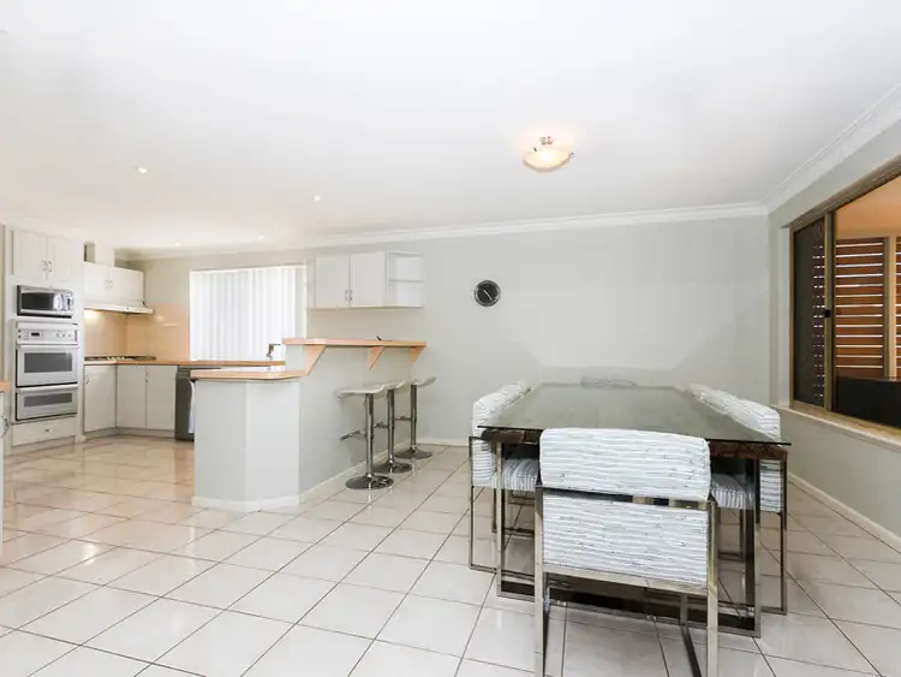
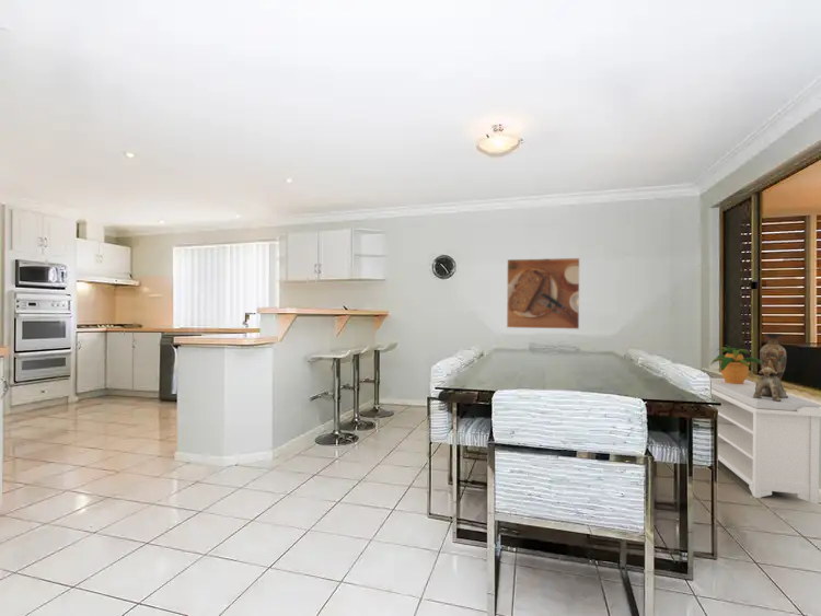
+ vase with dog figurine (768, 364)
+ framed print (542, 293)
+ bench (749, 430)
+ potted plant (731, 363)
